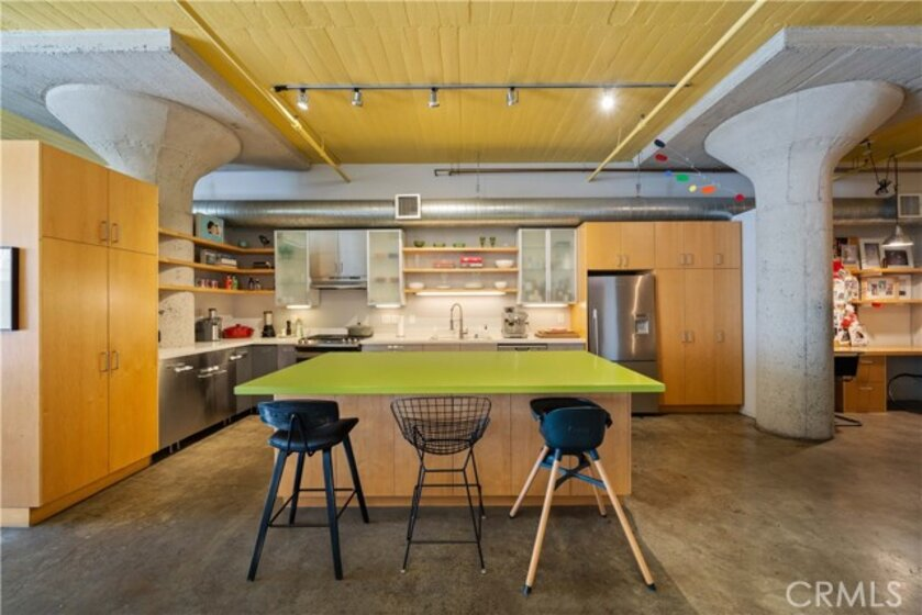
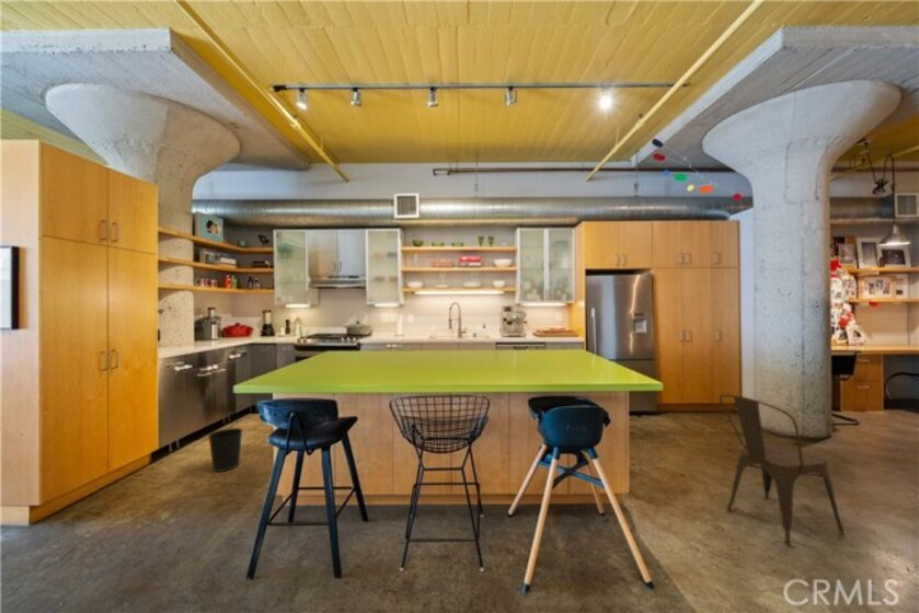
+ wastebasket (226, 449)
+ chair (773, 458)
